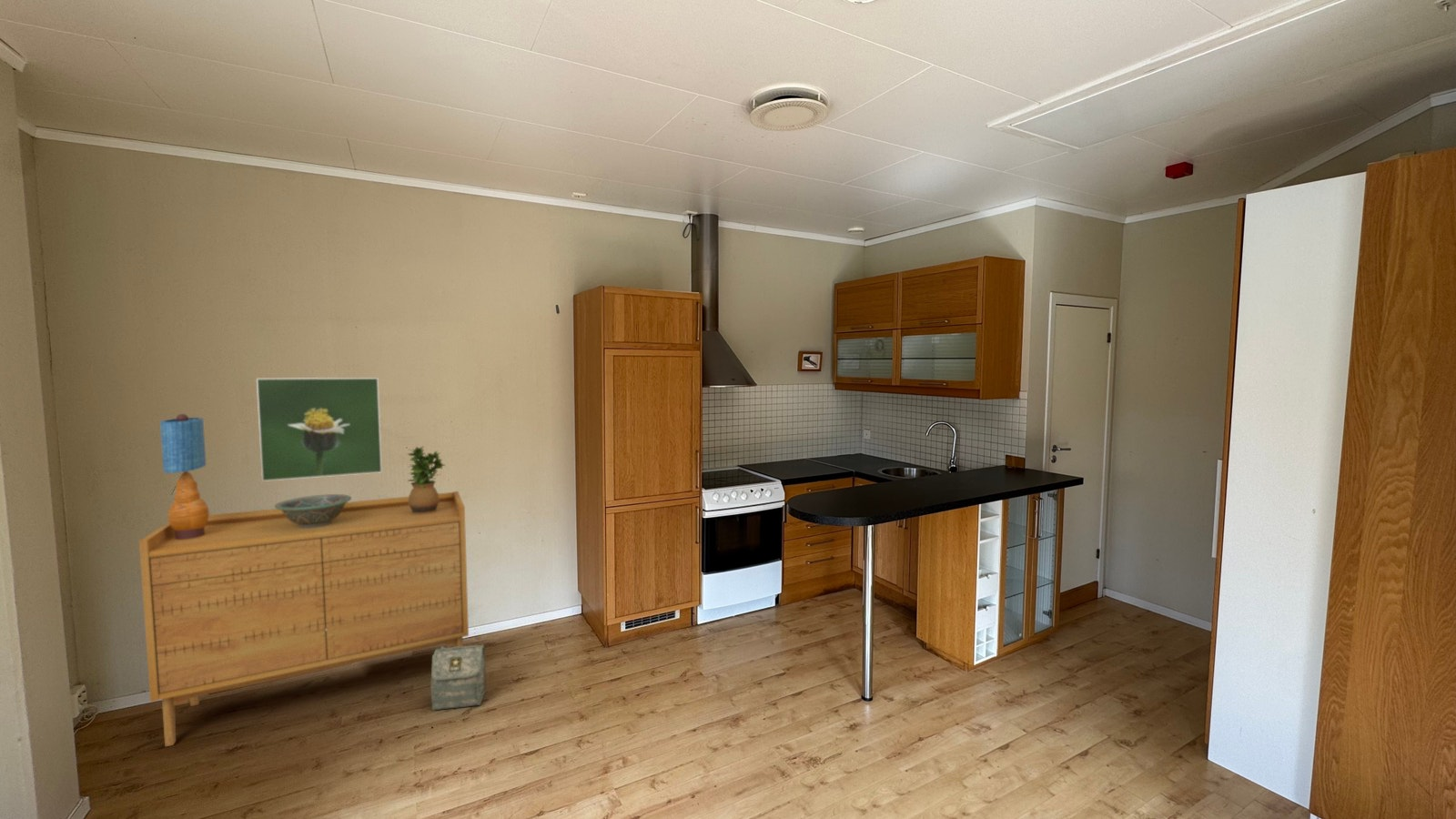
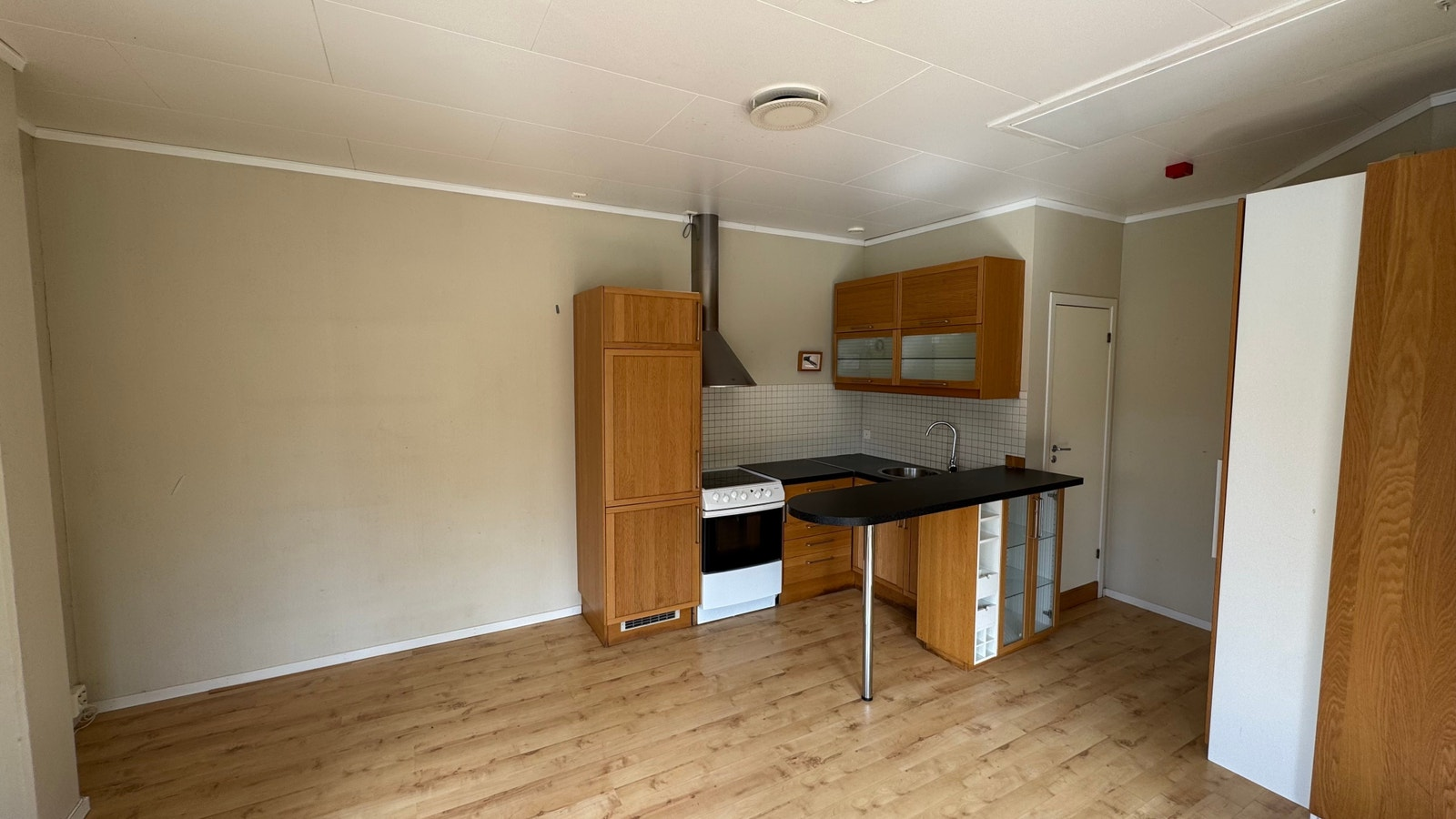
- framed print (322, 427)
- bag (459, 673)
- potted plant (426, 479)
- table lamp (186, 475)
- decorative bowl (314, 511)
- sideboard (329, 601)
